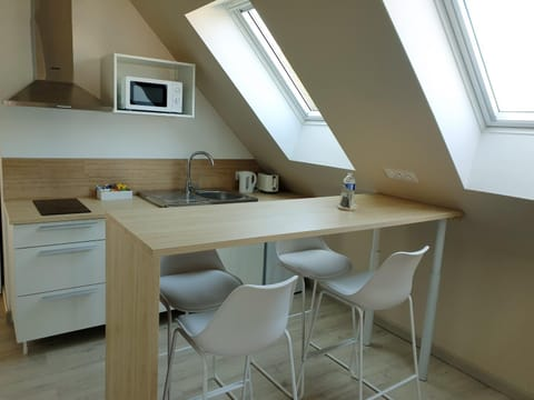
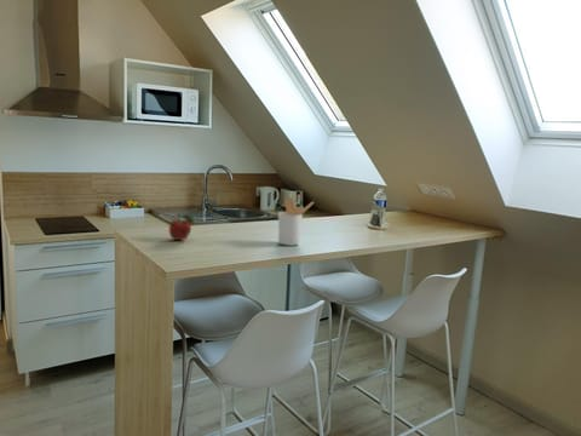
+ utensil holder (295, 220)
+ fruit (180, 226)
